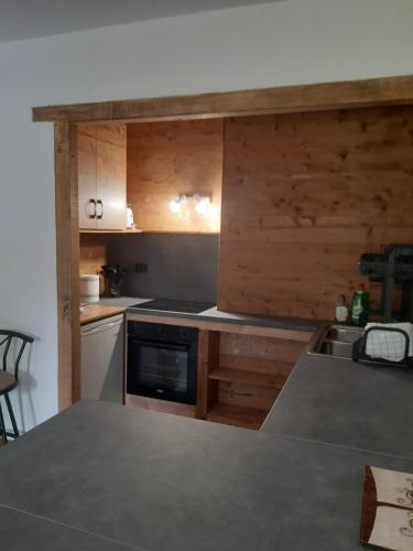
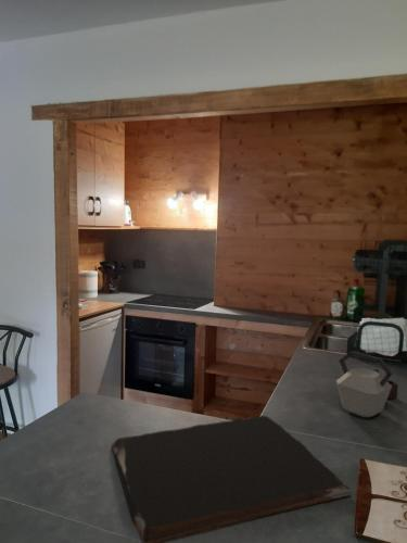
+ cutting board (220, 463)
+ kettle (374, 378)
